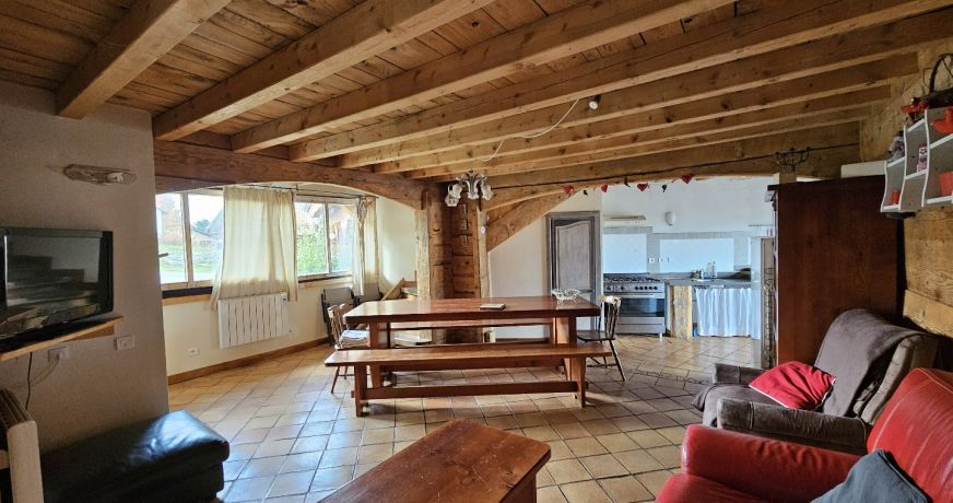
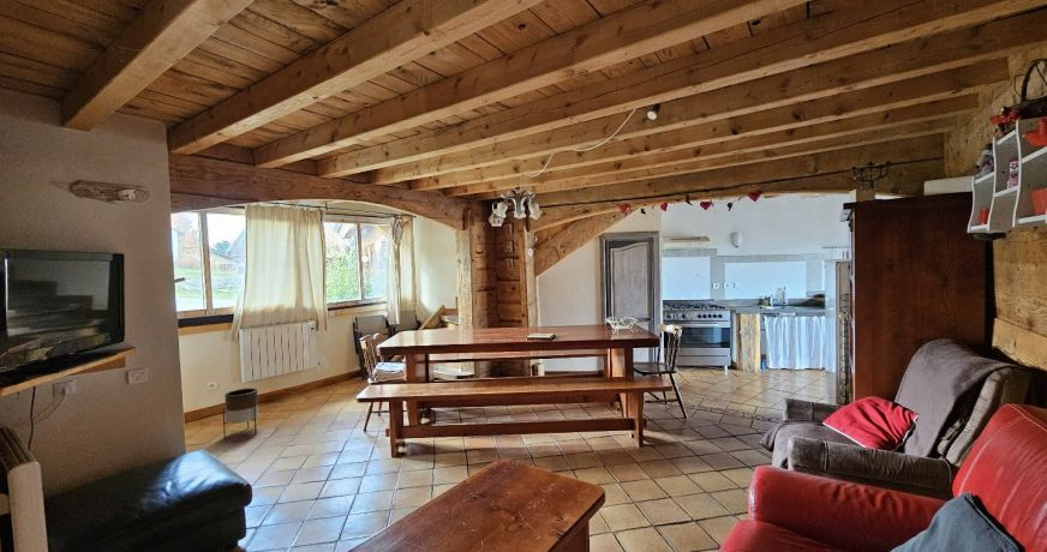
+ planter (240, 413)
